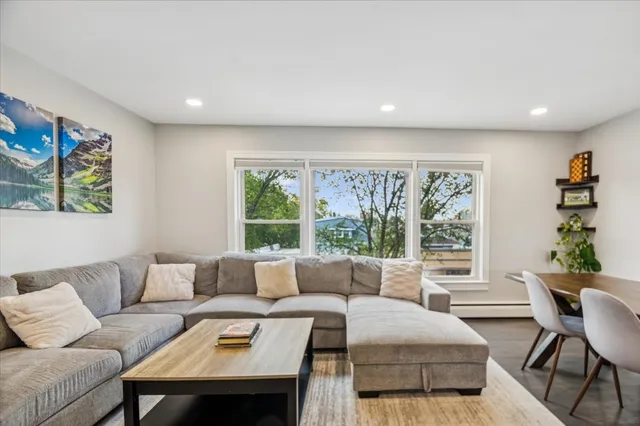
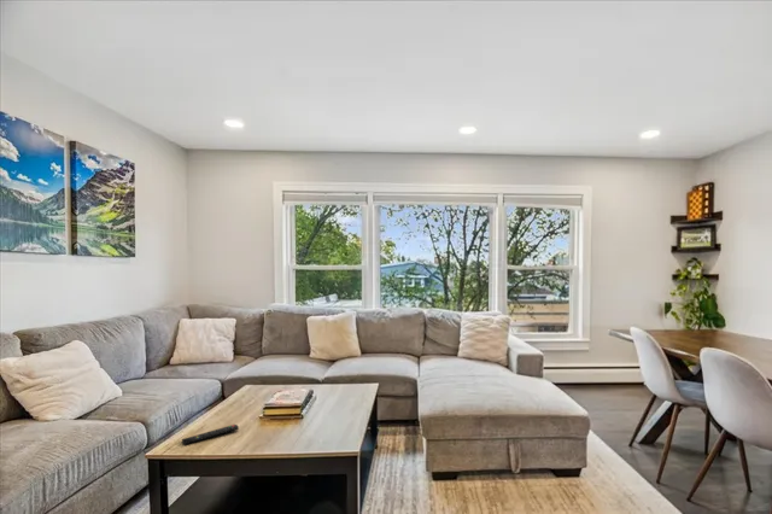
+ remote control (211, 433)
